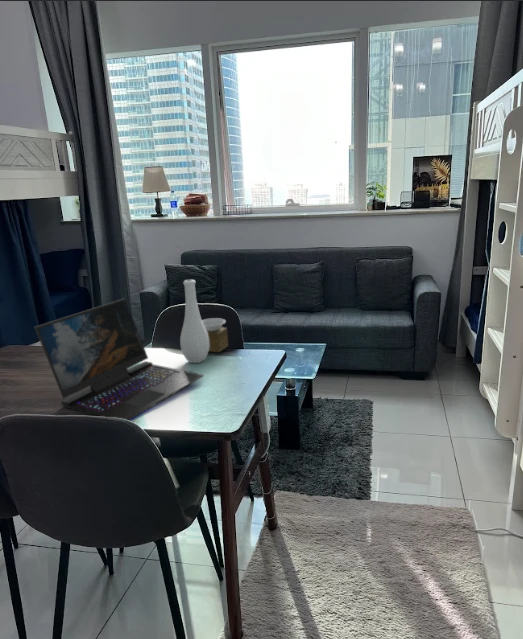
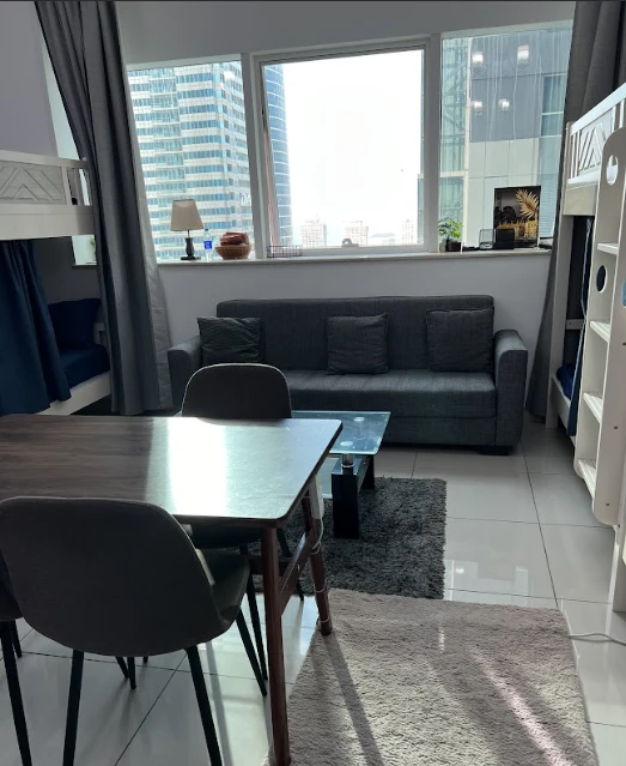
- laptop (124, 354)
- vase (200, 317)
